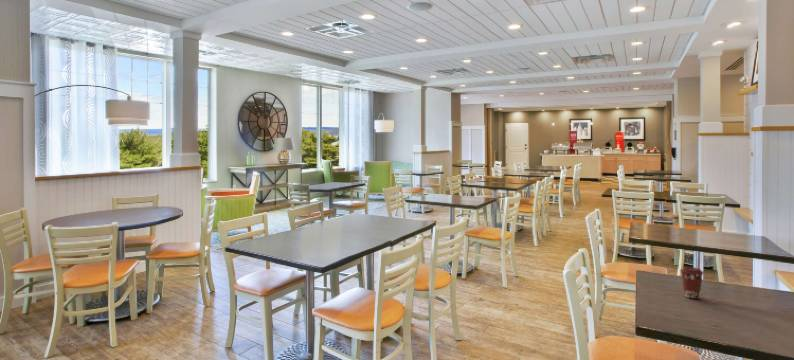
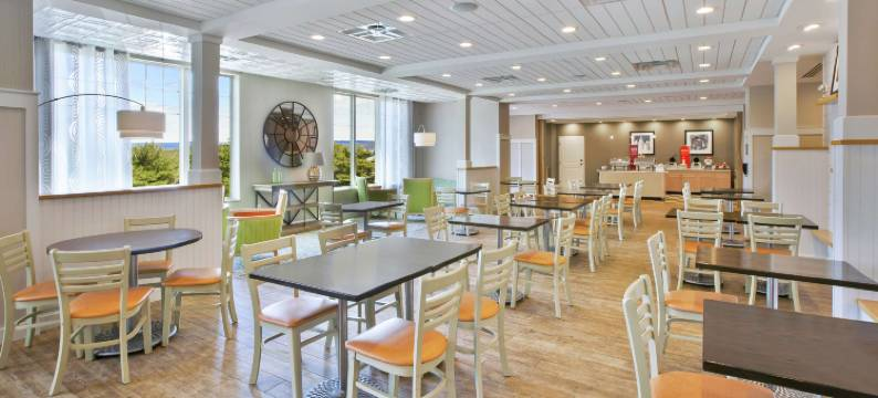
- coffee cup (691, 282)
